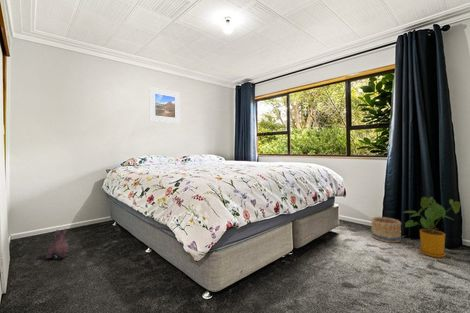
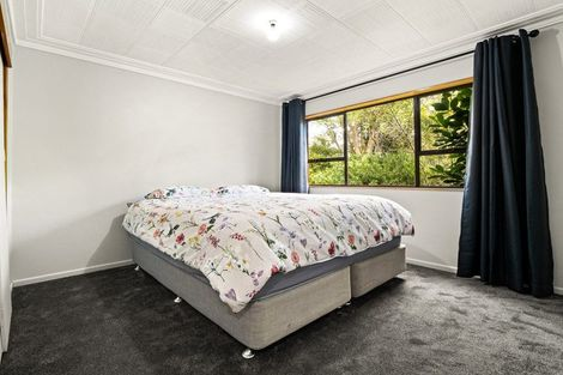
- basket (385, 229)
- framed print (165, 106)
- house plant (430, 225)
- plush toy (61, 243)
